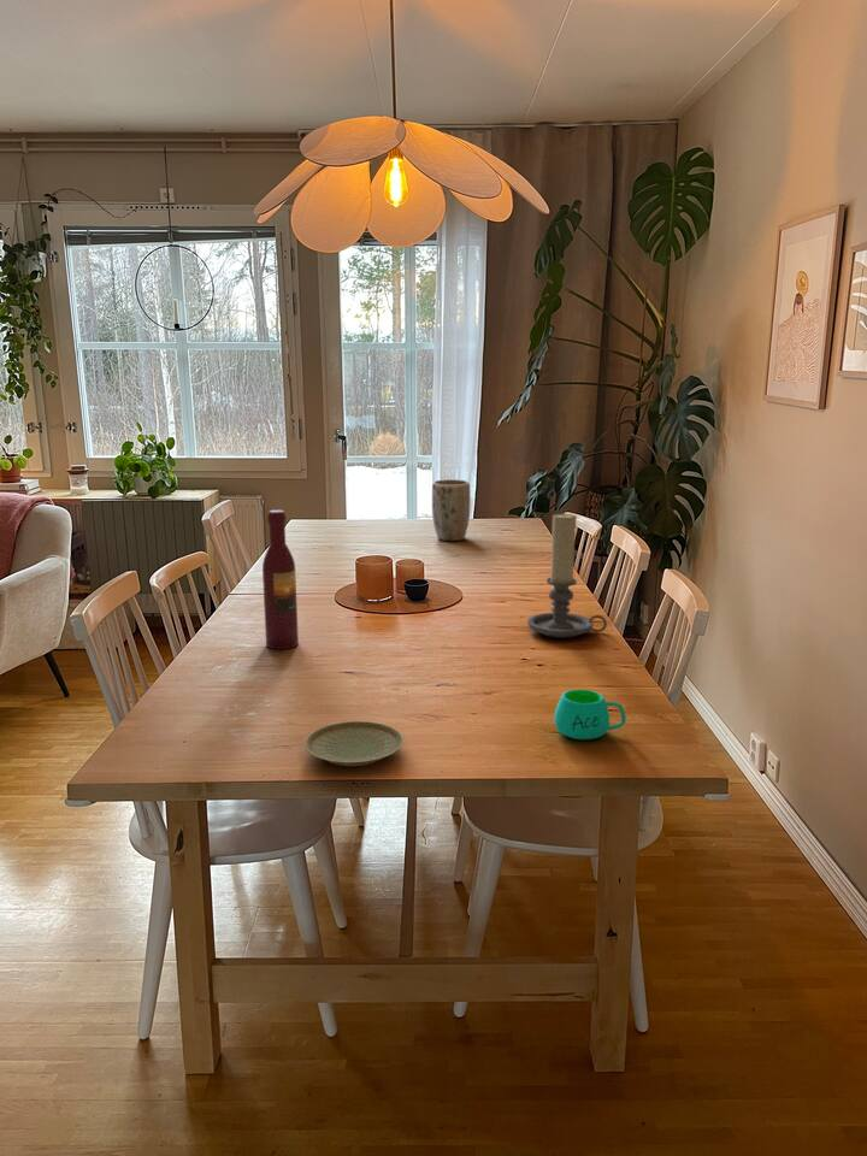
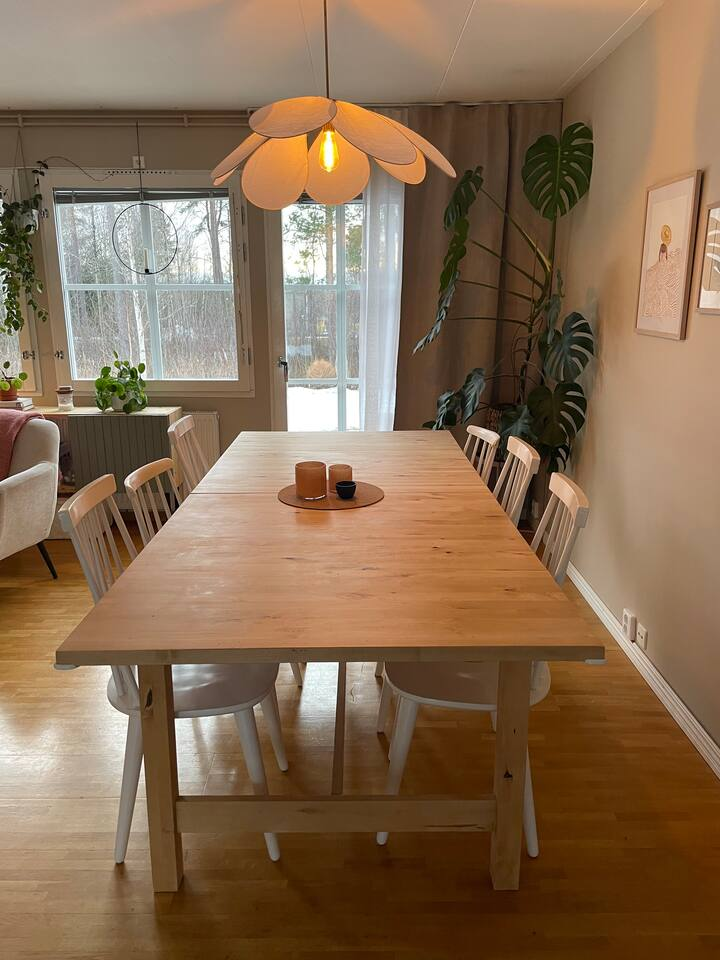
- plant pot (450, 509)
- wine bottle (279, 578)
- mug (590, 714)
- candle holder (568, 573)
- plate (354, 745)
